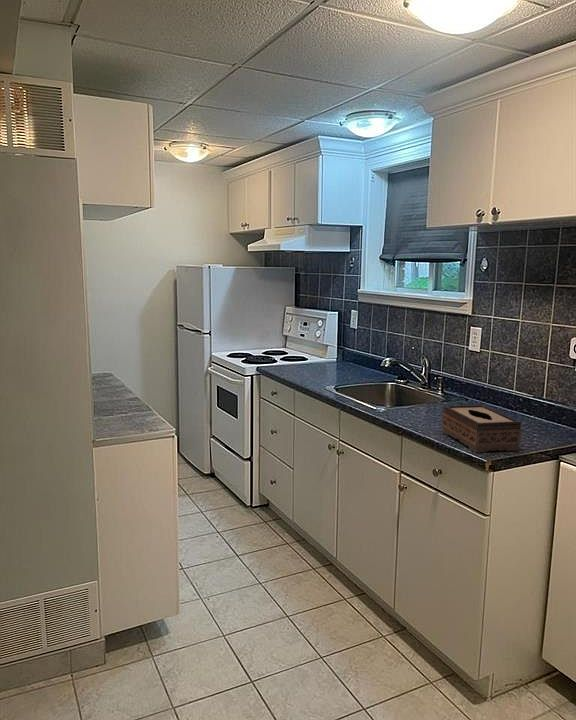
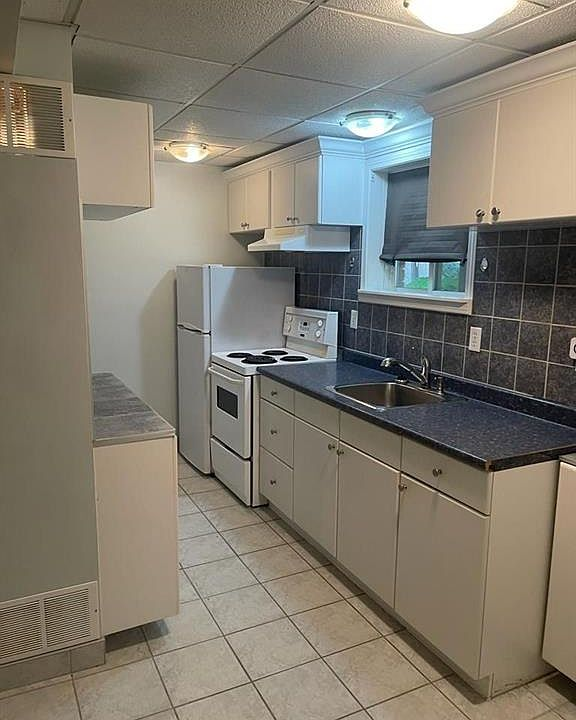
- tissue box (479, 427)
